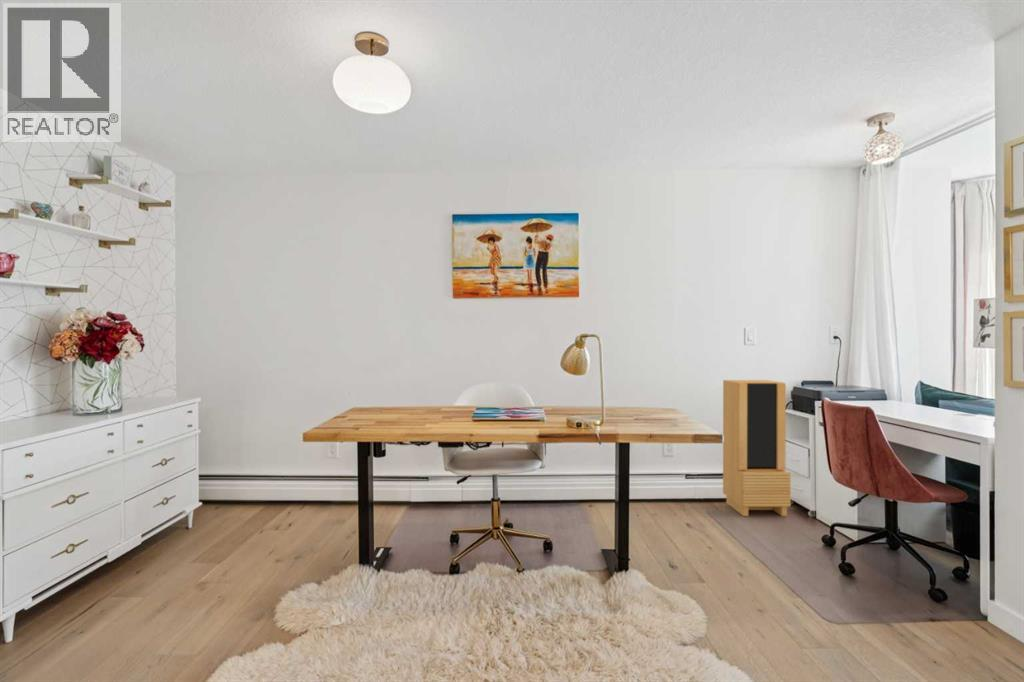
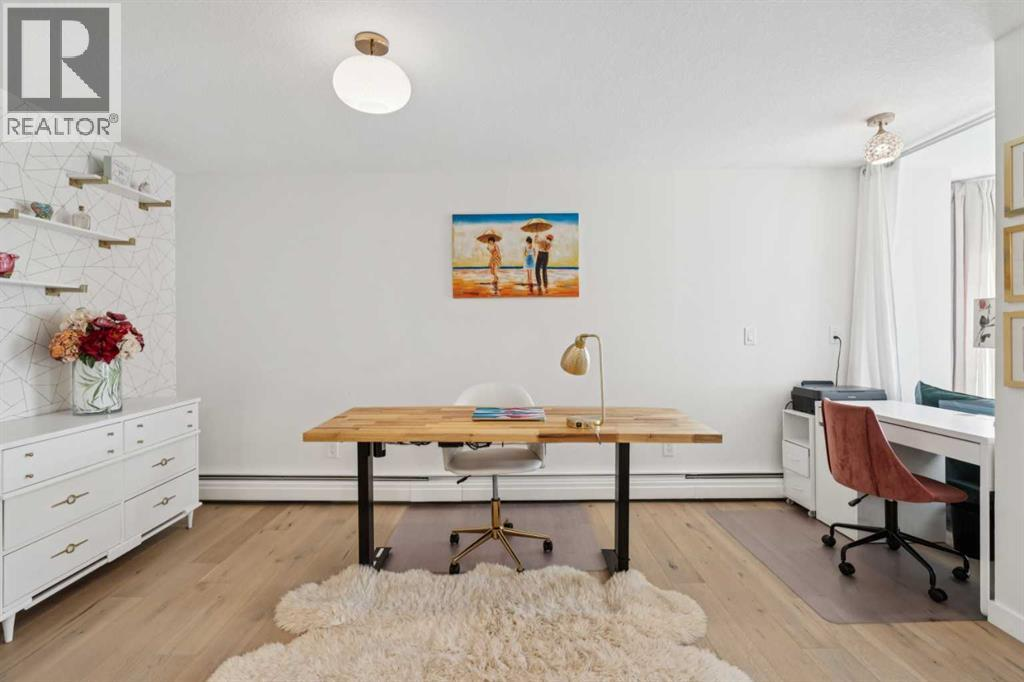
- storage cabinet (755, 445)
